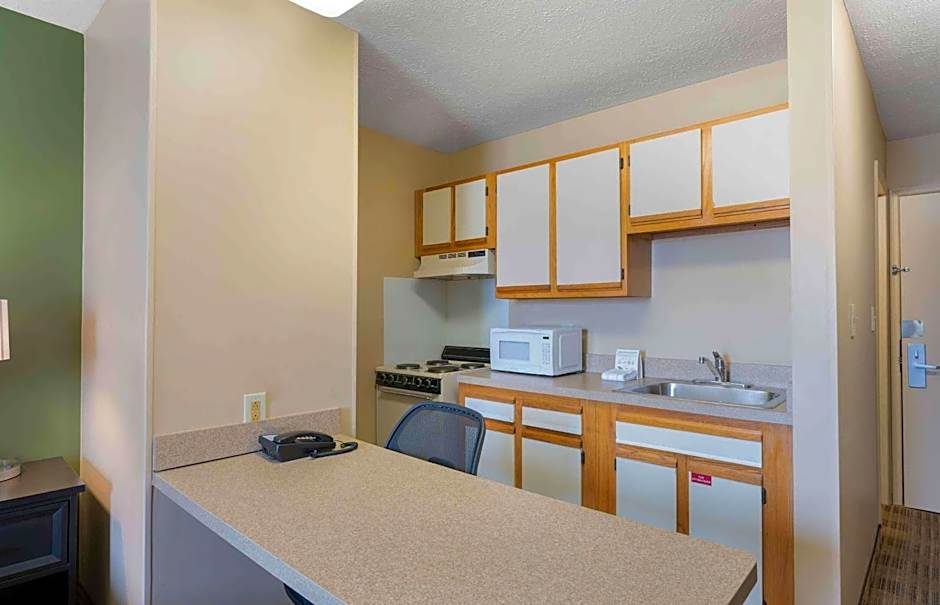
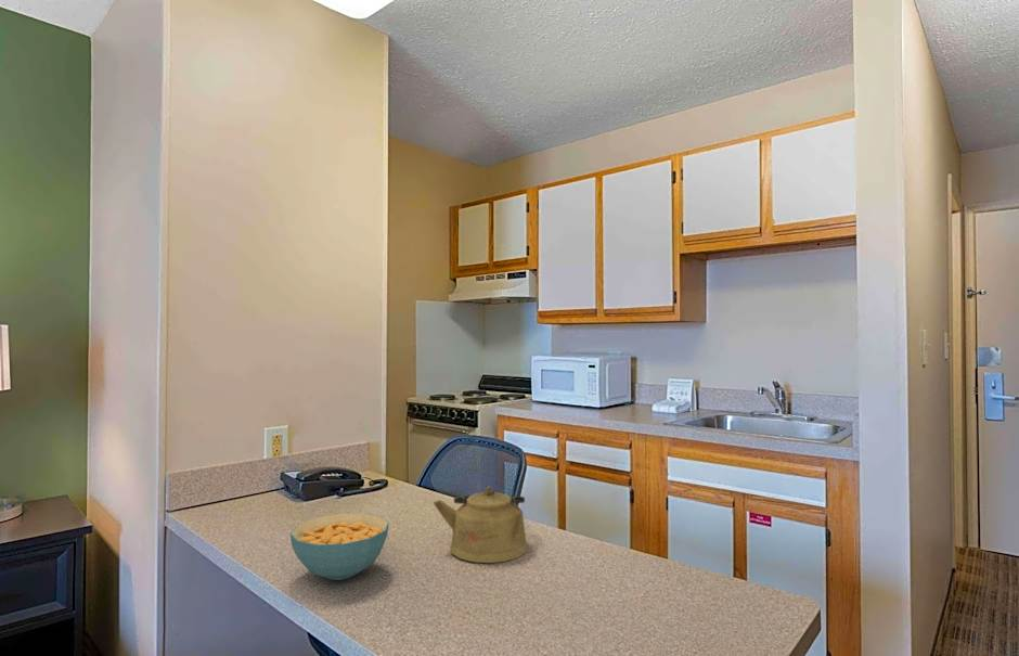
+ cereal bowl (340, 551)
+ kettle (480, 516)
